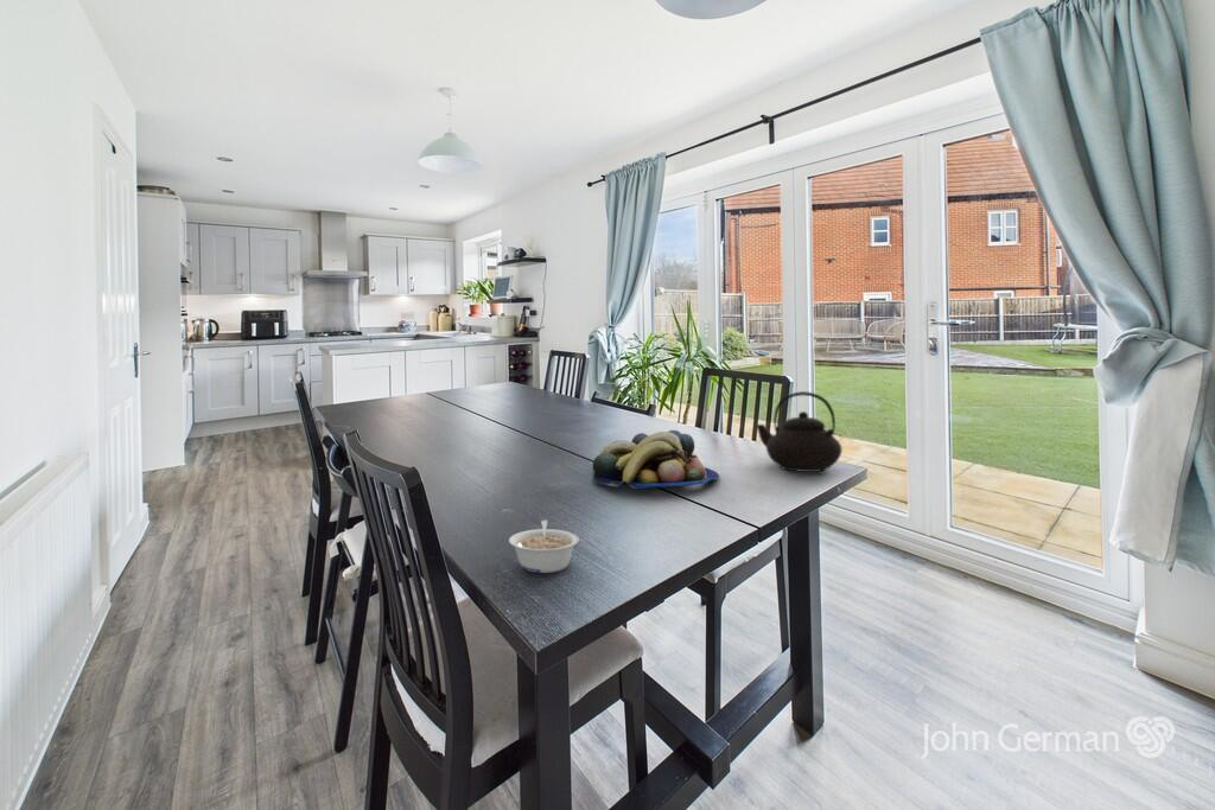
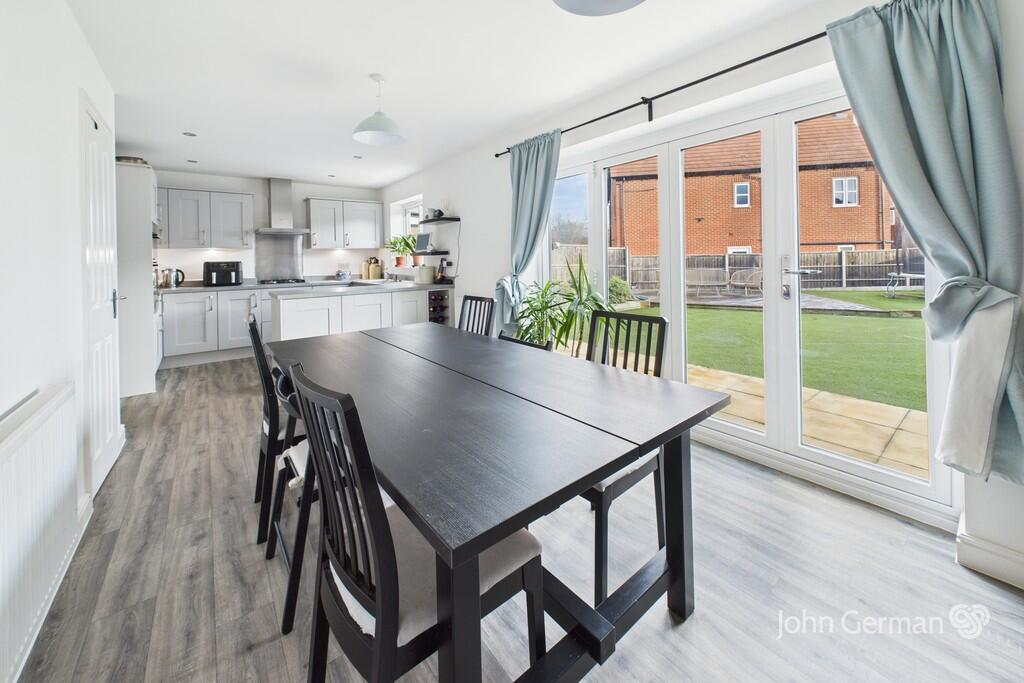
- legume (542, 548)
- teapot (795, 429)
- fruit bowl (655, 453)
